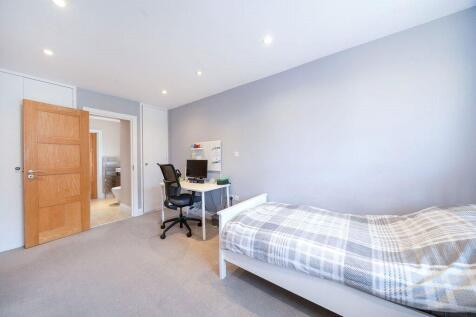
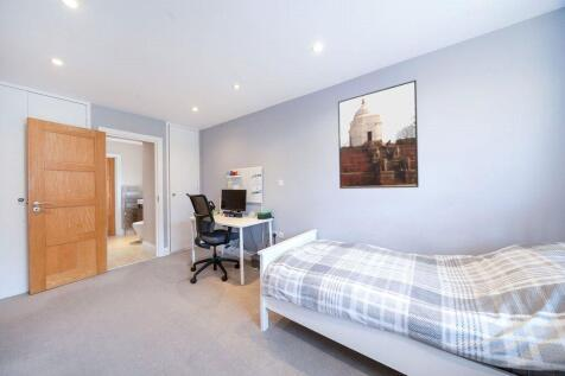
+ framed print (374, 140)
